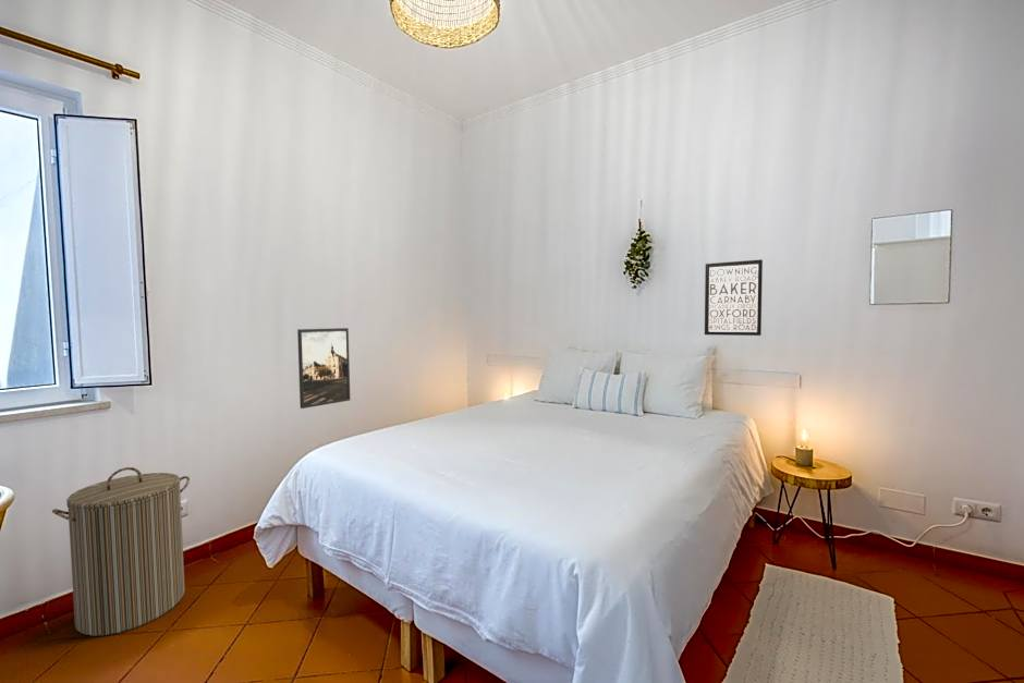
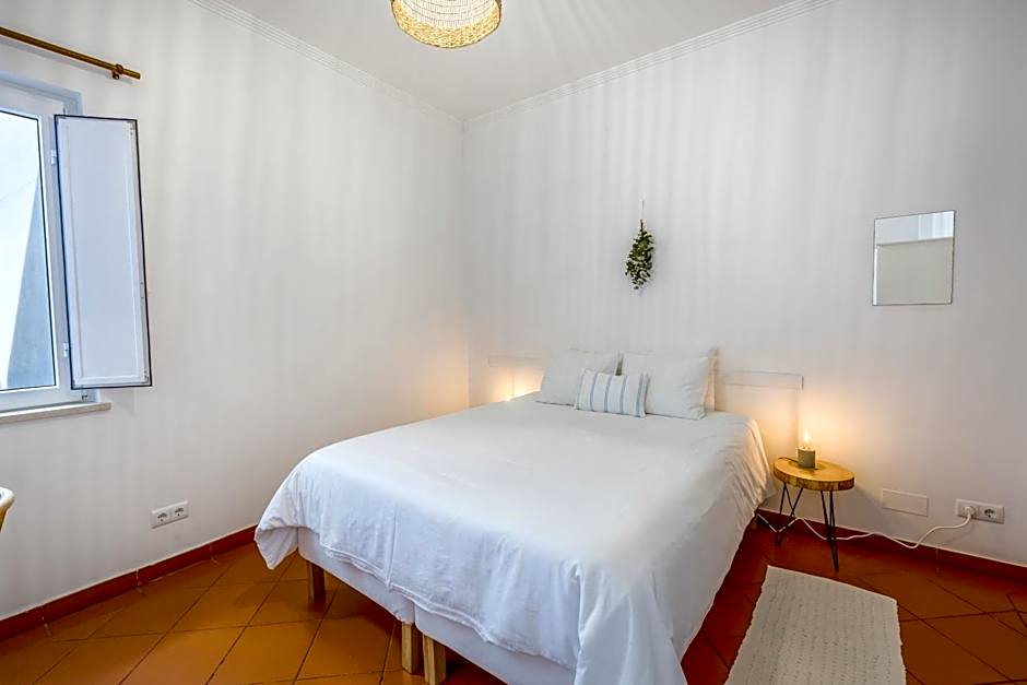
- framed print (325, 366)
- laundry hamper (130, 537)
- wall art (732, 298)
